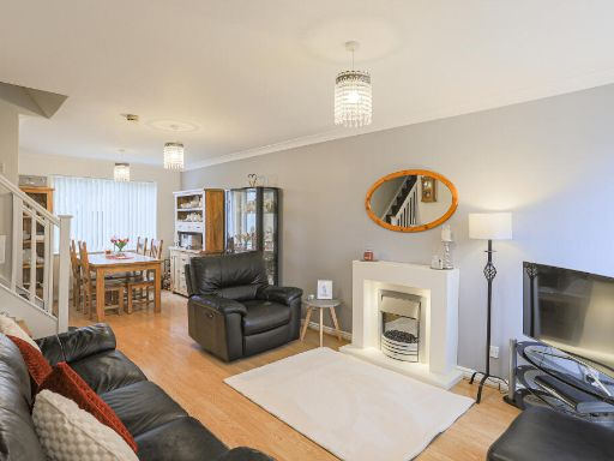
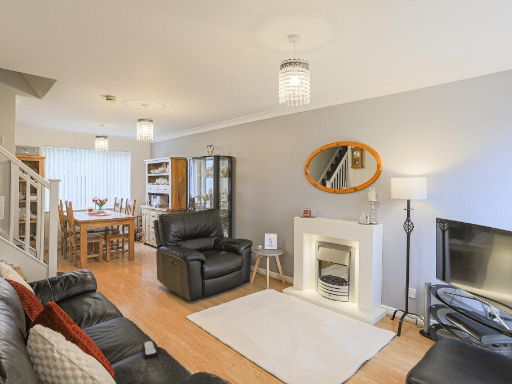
+ remote control (149, 348)
